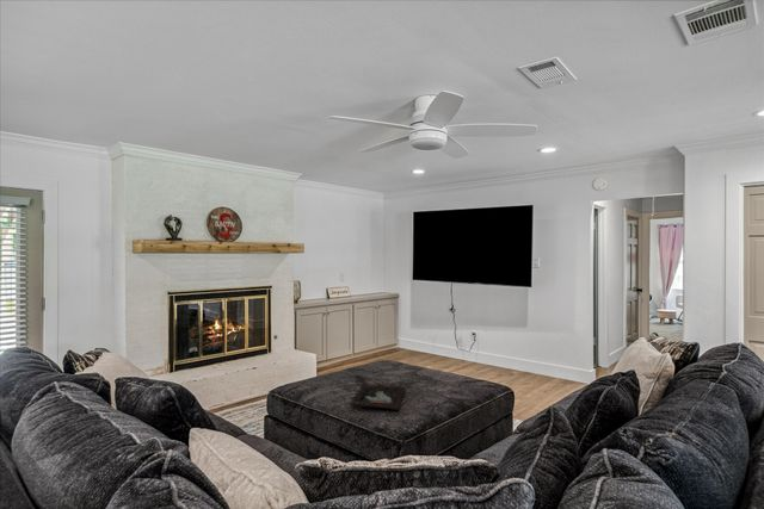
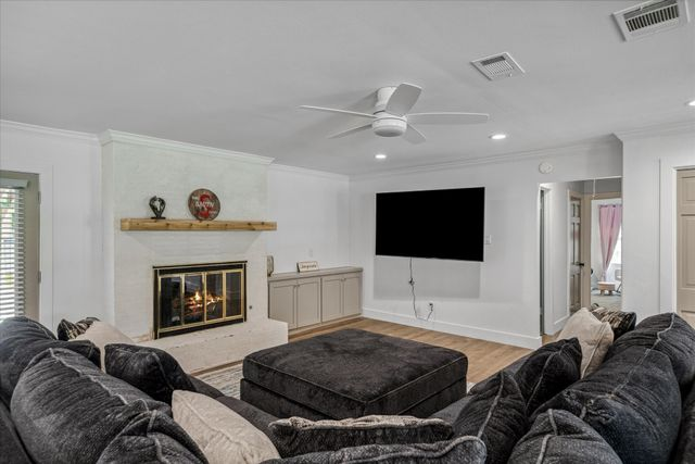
- decorative tray (378, 396)
